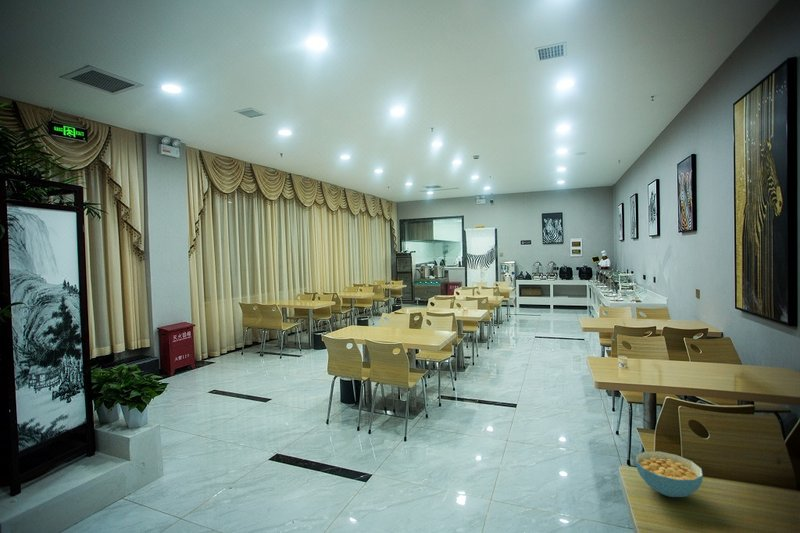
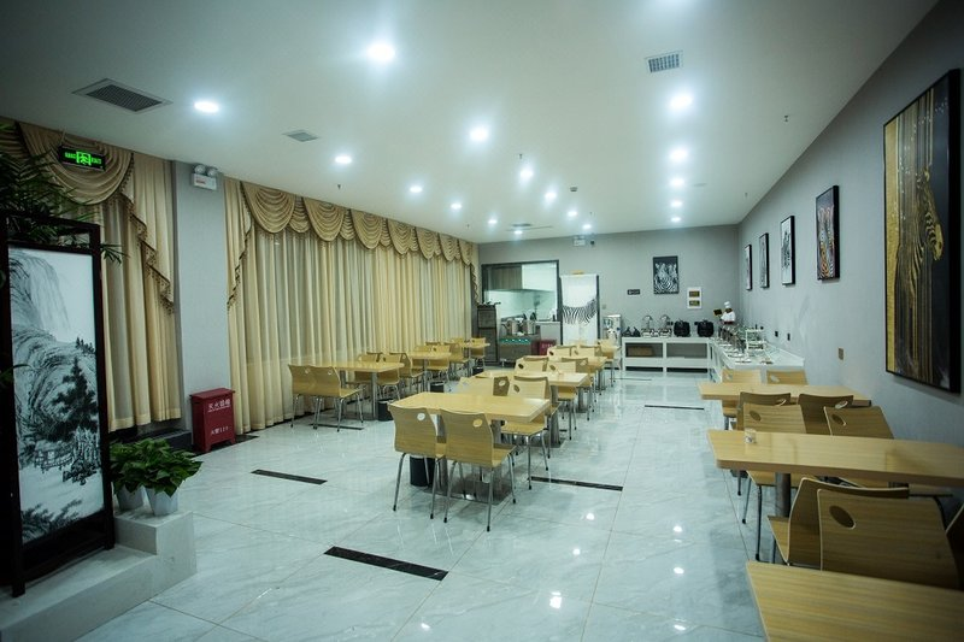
- cereal bowl (668, 478)
